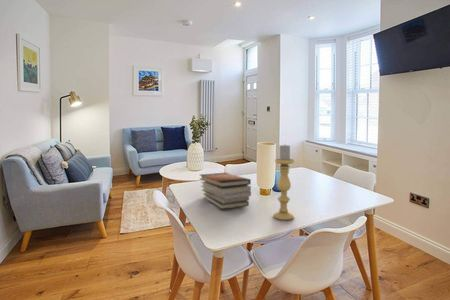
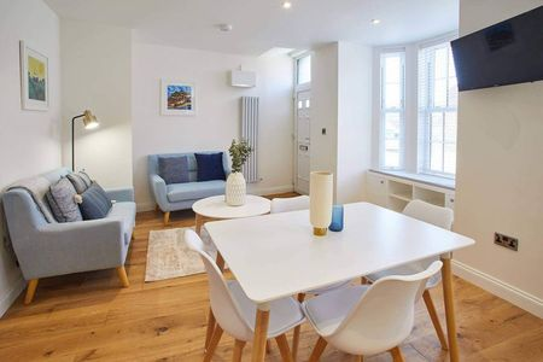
- book stack (224, 189)
- candle holder (284, 180)
